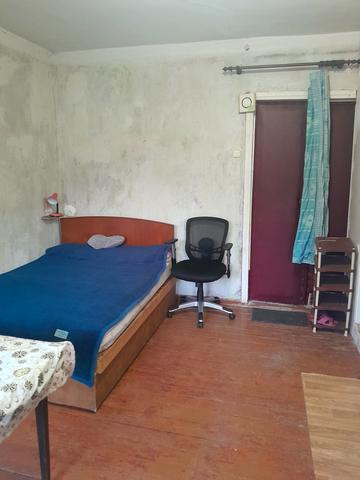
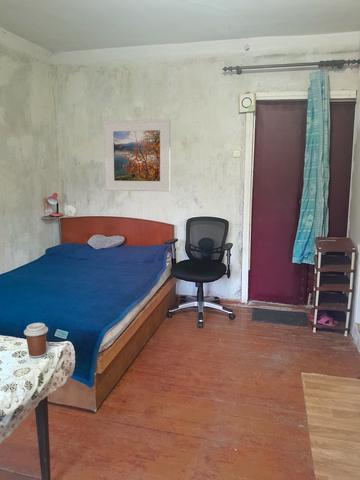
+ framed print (136, 156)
+ coffee cup (36, 340)
